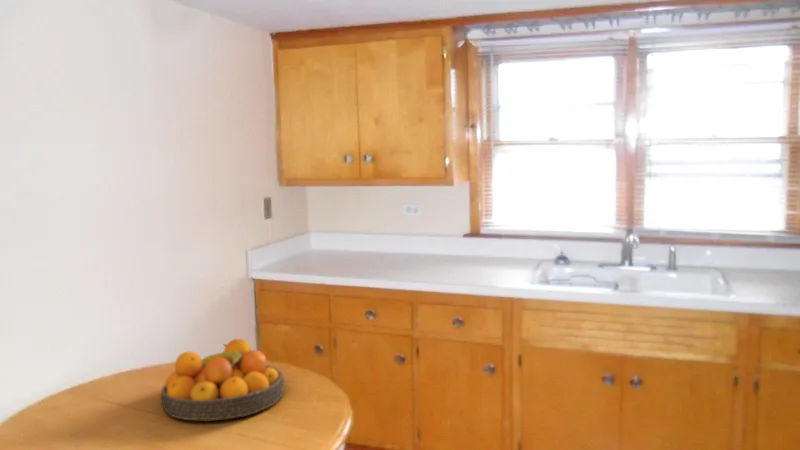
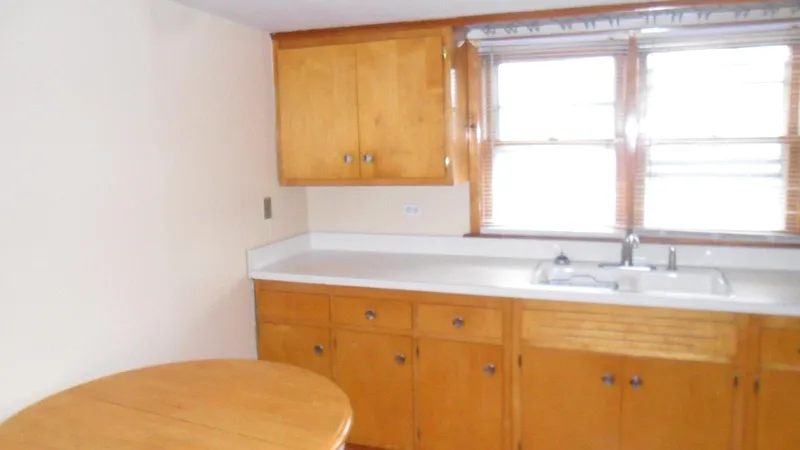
- fruit bowl (222, 372)
